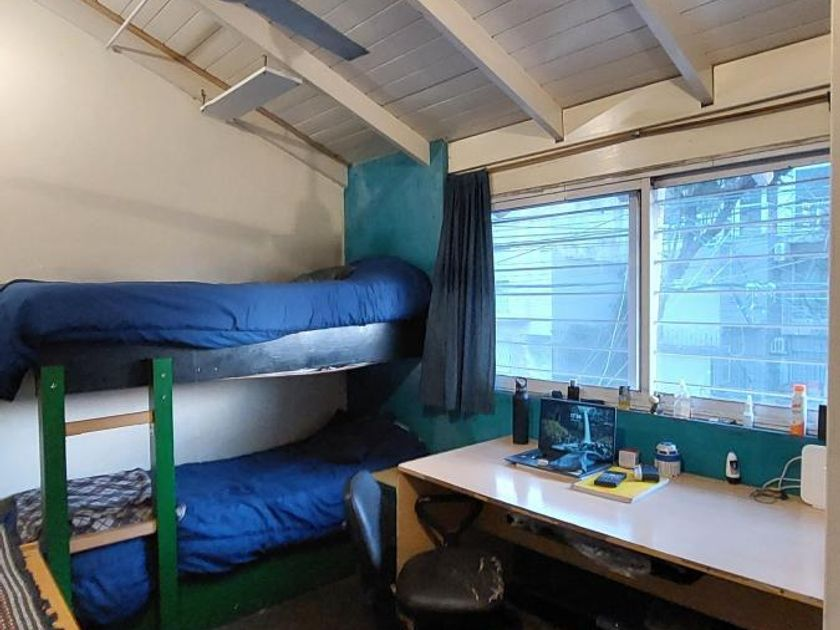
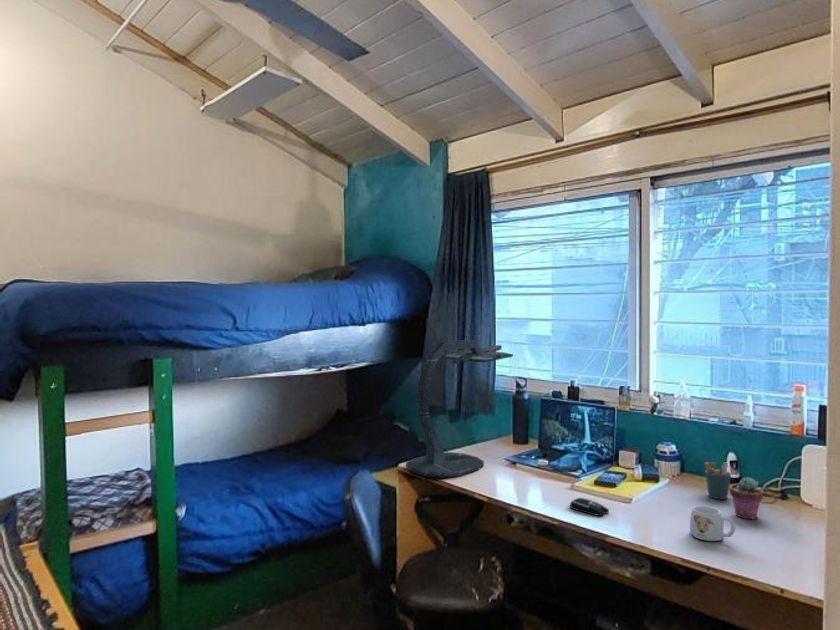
+ mug (712, 524)
+ pen holder (717, 478)
+ desk lamp (428, 401)
+ potted succulent (746, 496)
+ computer mouse (588, 505)
